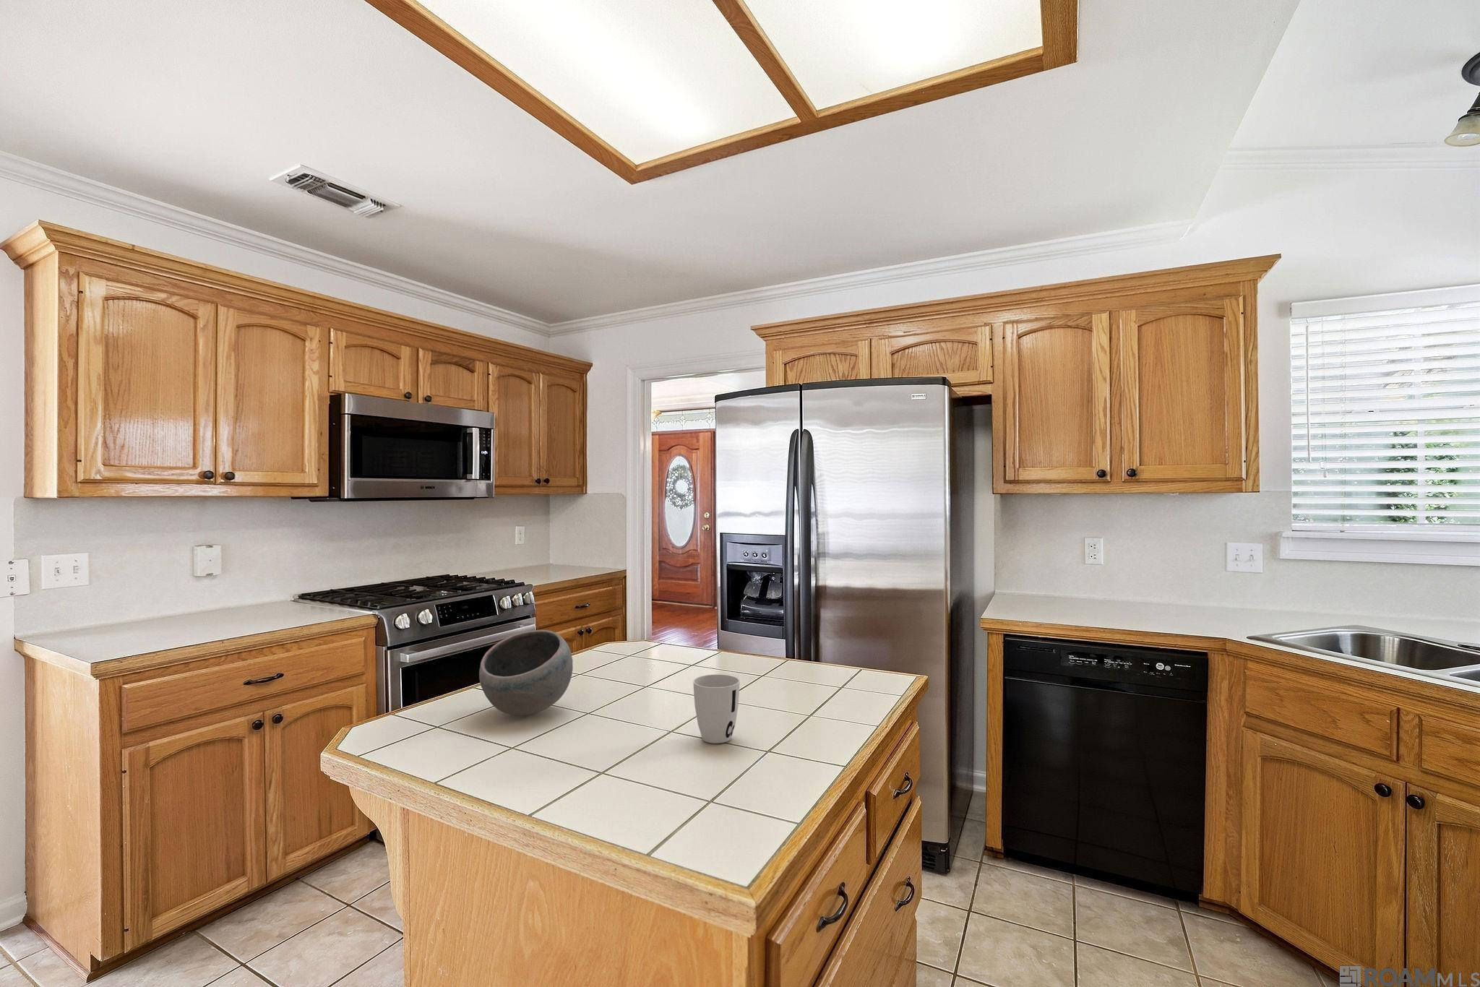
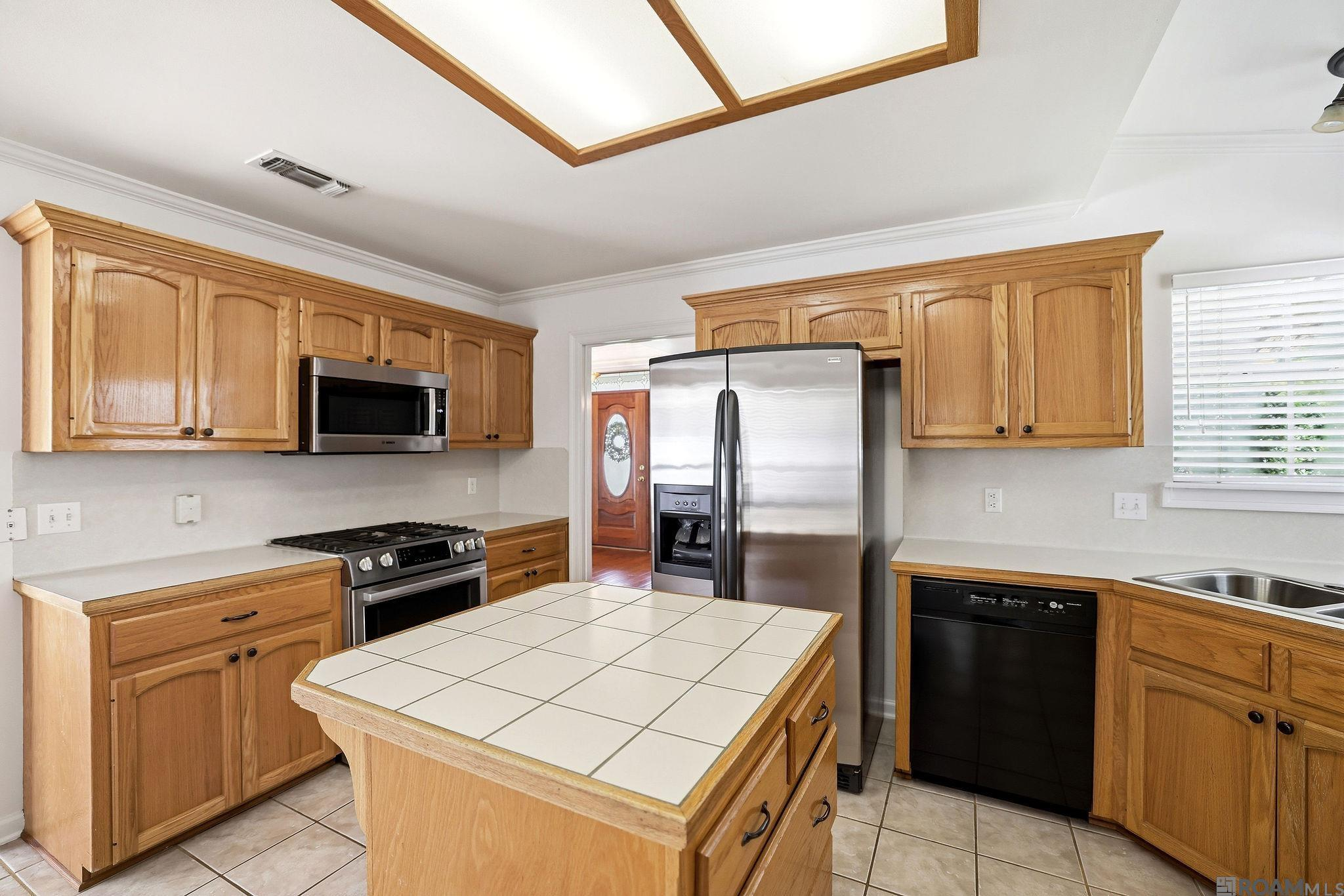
- bowl (526, 673)
- cup (716, 708)
